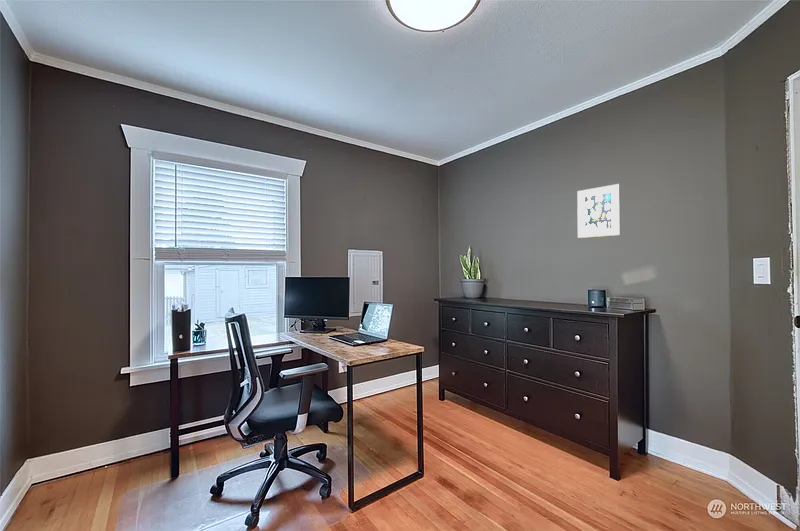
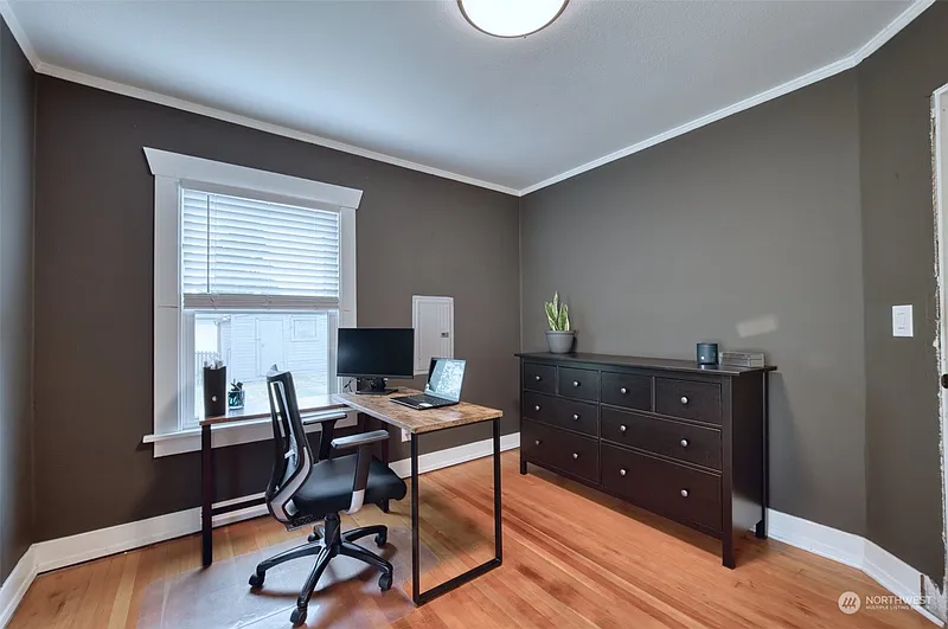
- wall art (597, 212)
